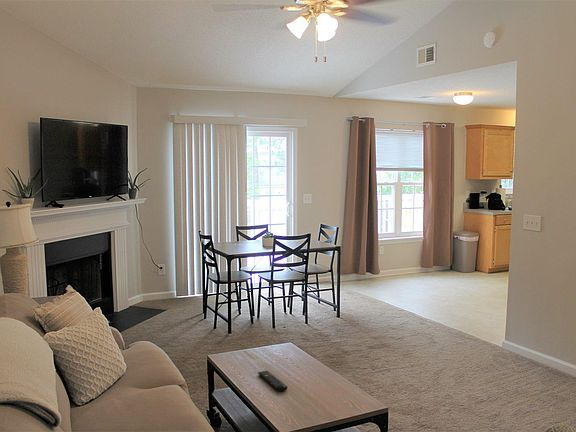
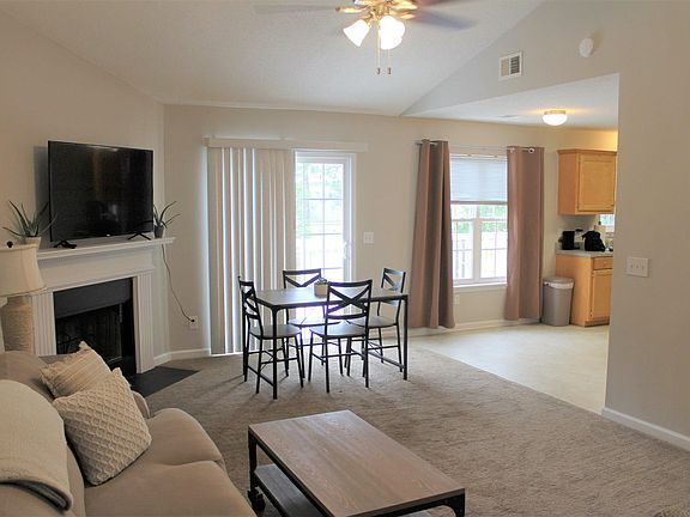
- remote control (272, 380)
